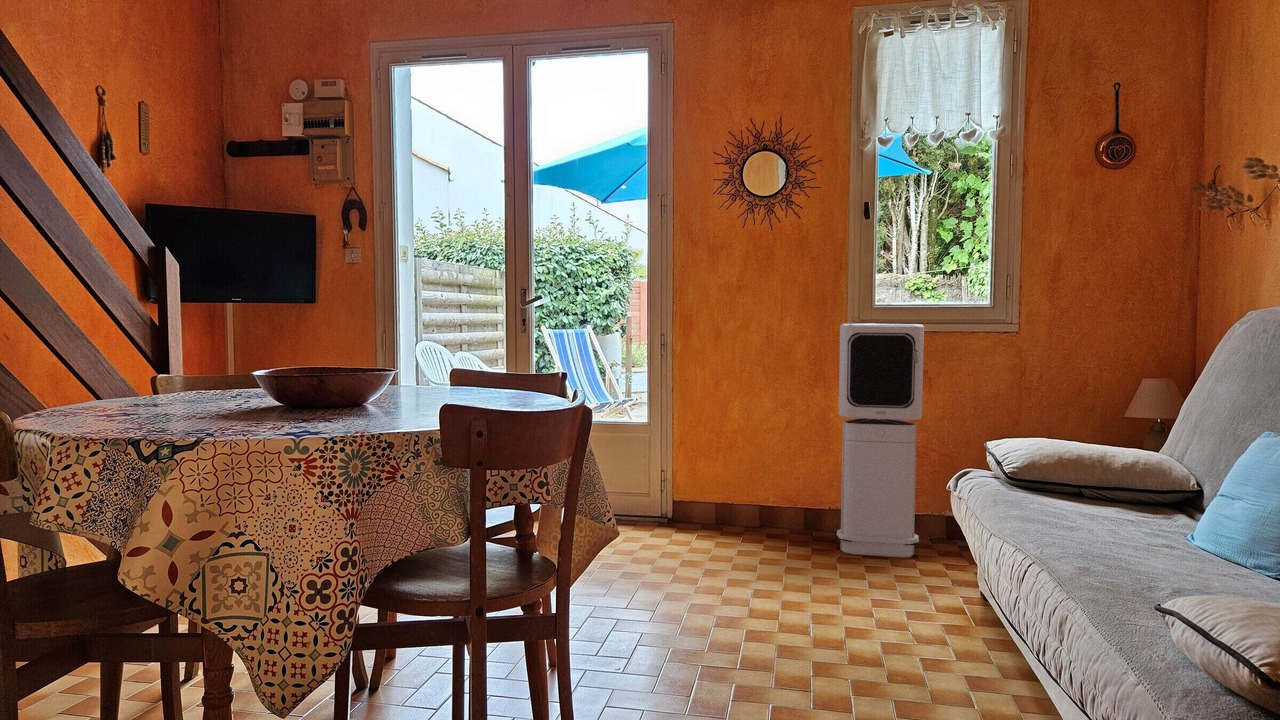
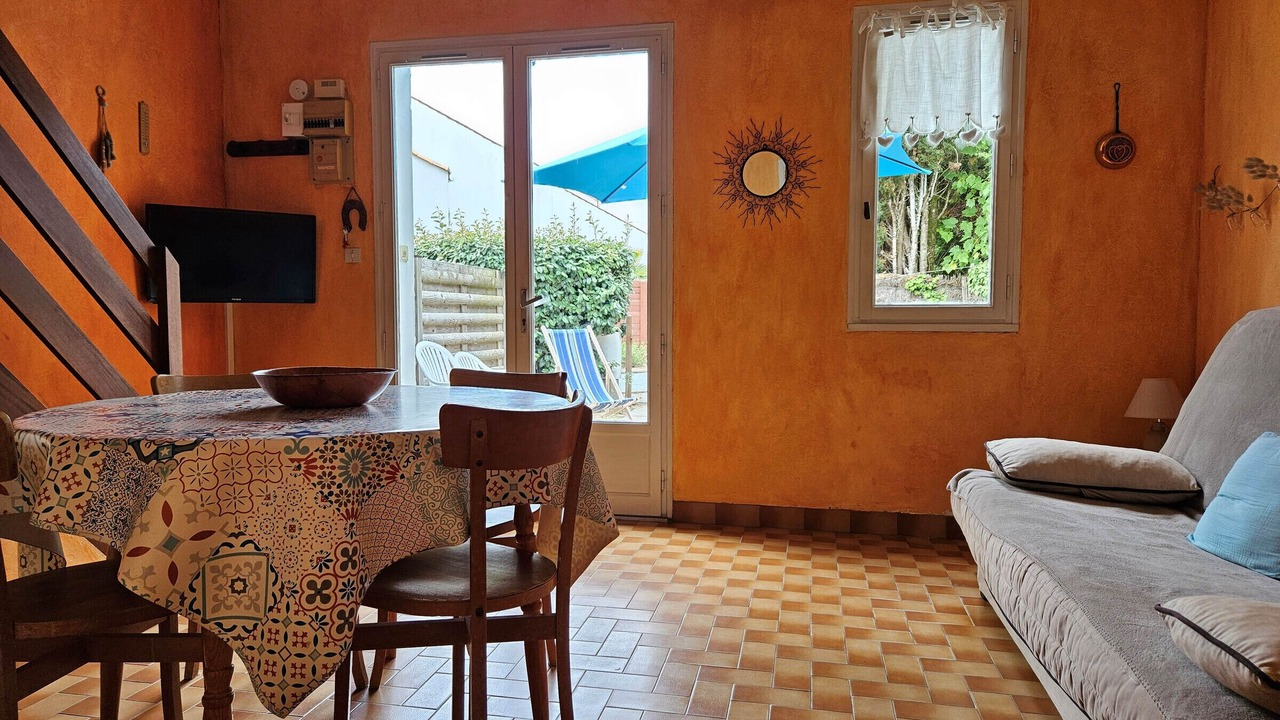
- air purifier (877, 435)
